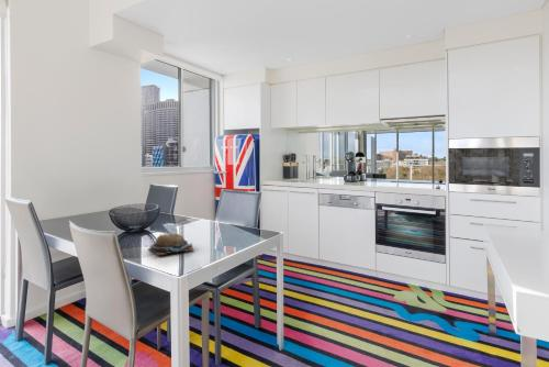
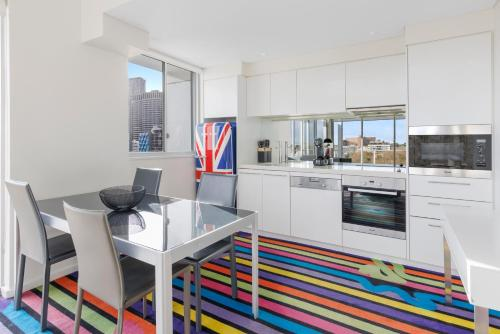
- pastry (170, 241)
